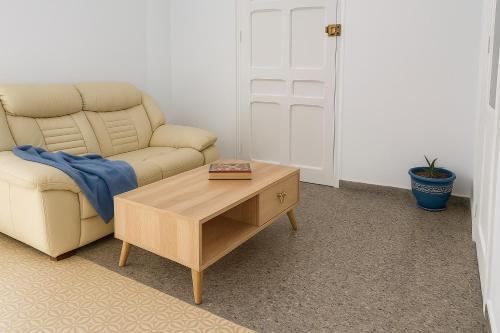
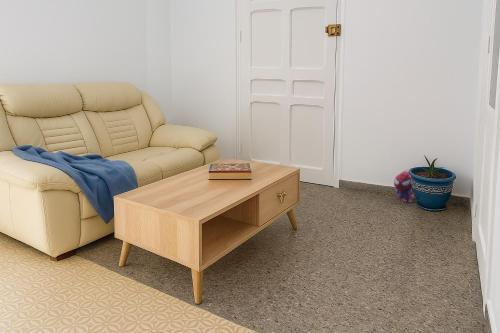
+ plush toy (406, 185)
